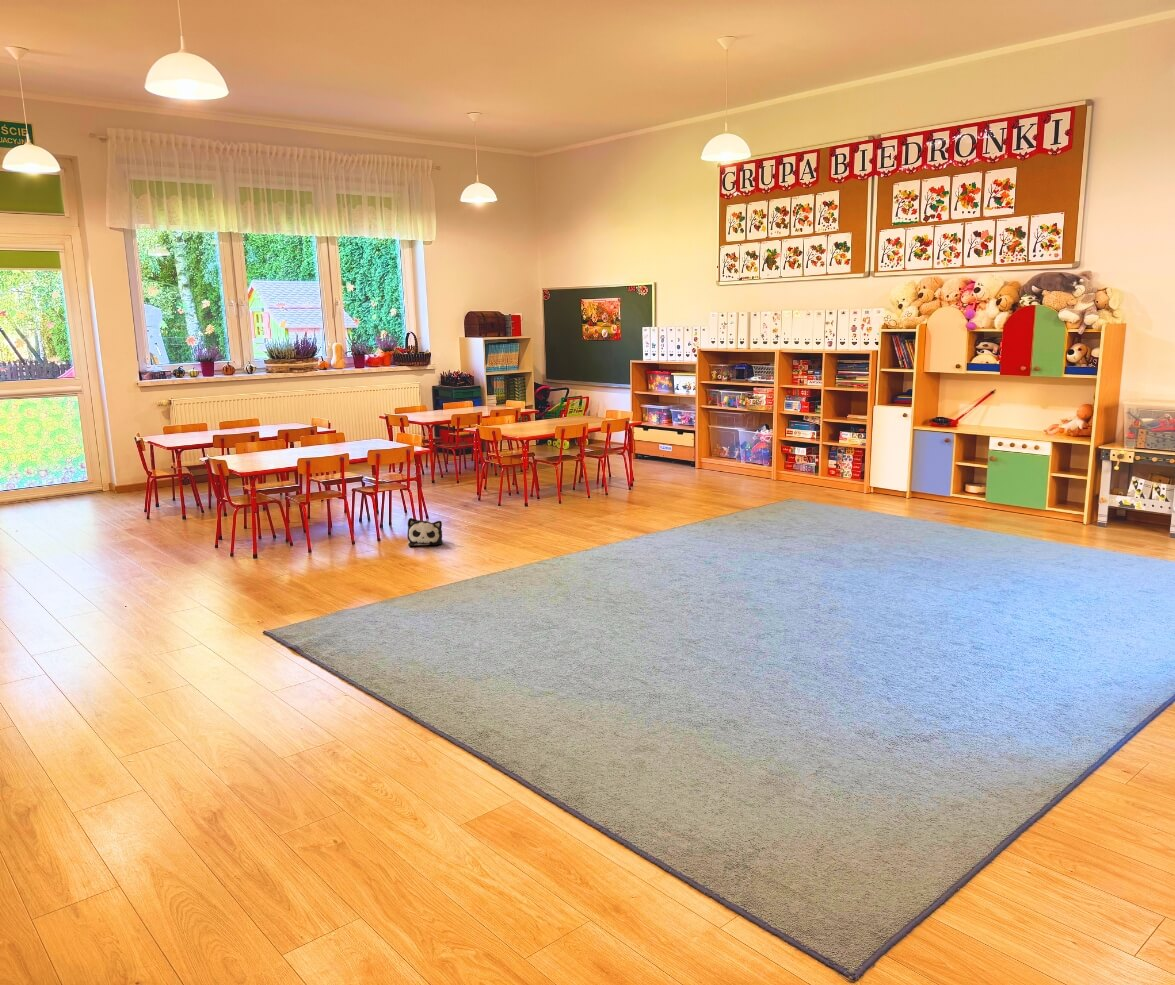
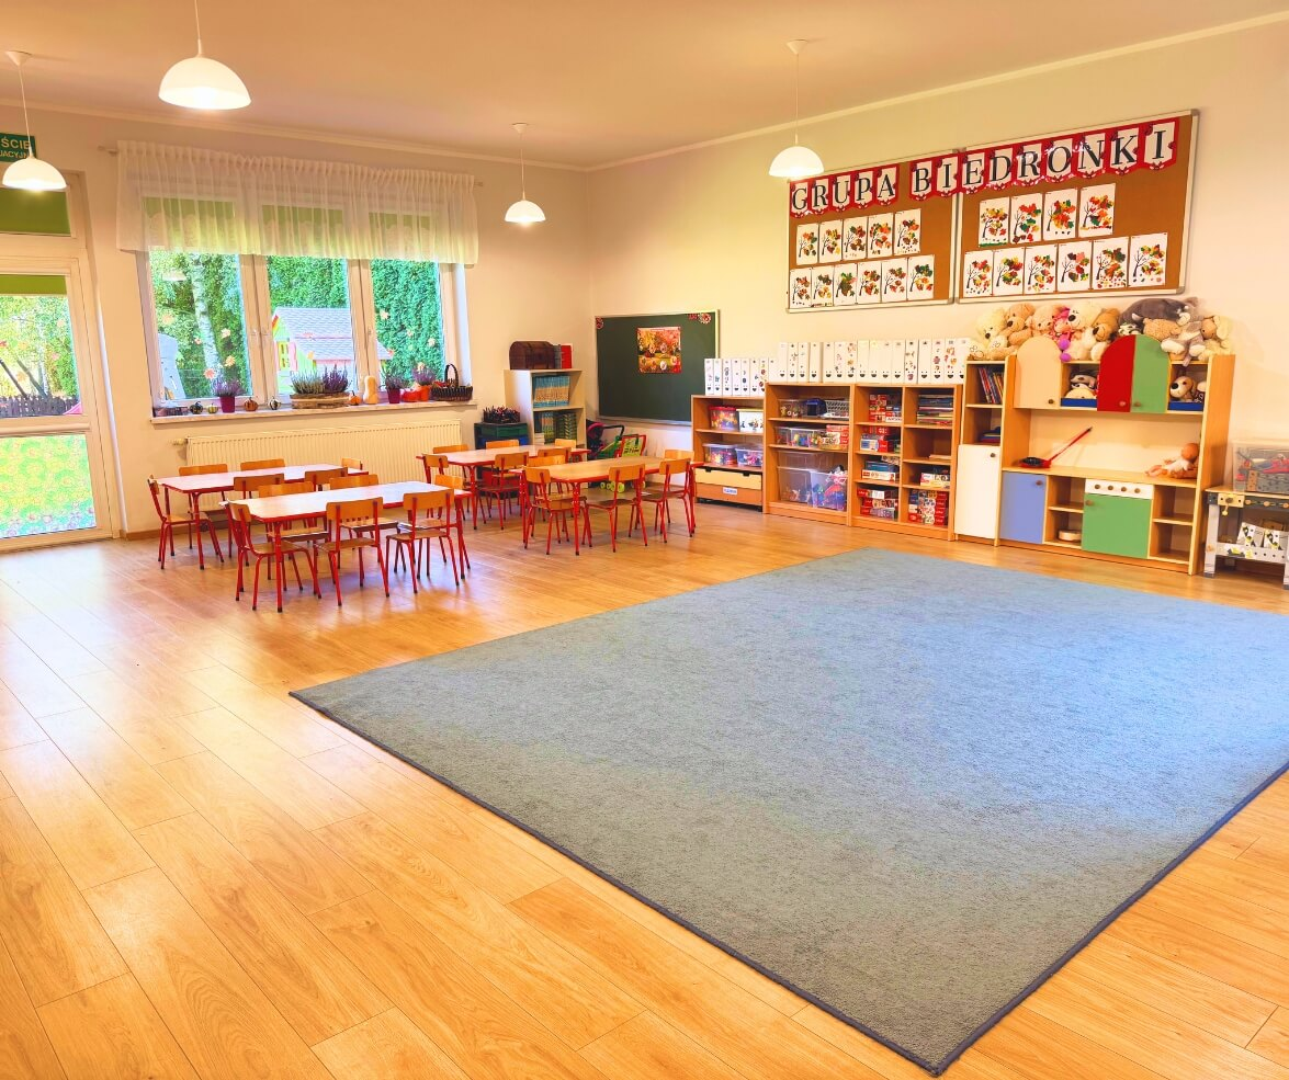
- plush toy (424, 528)
